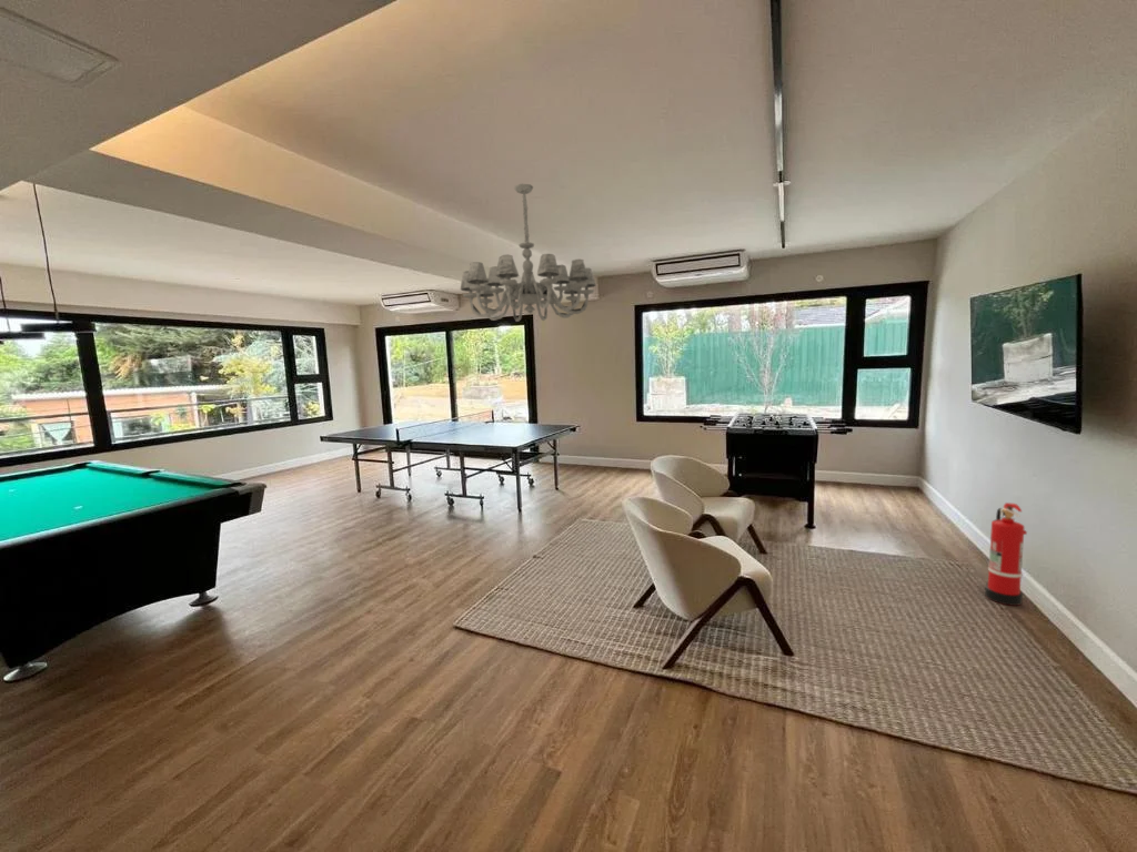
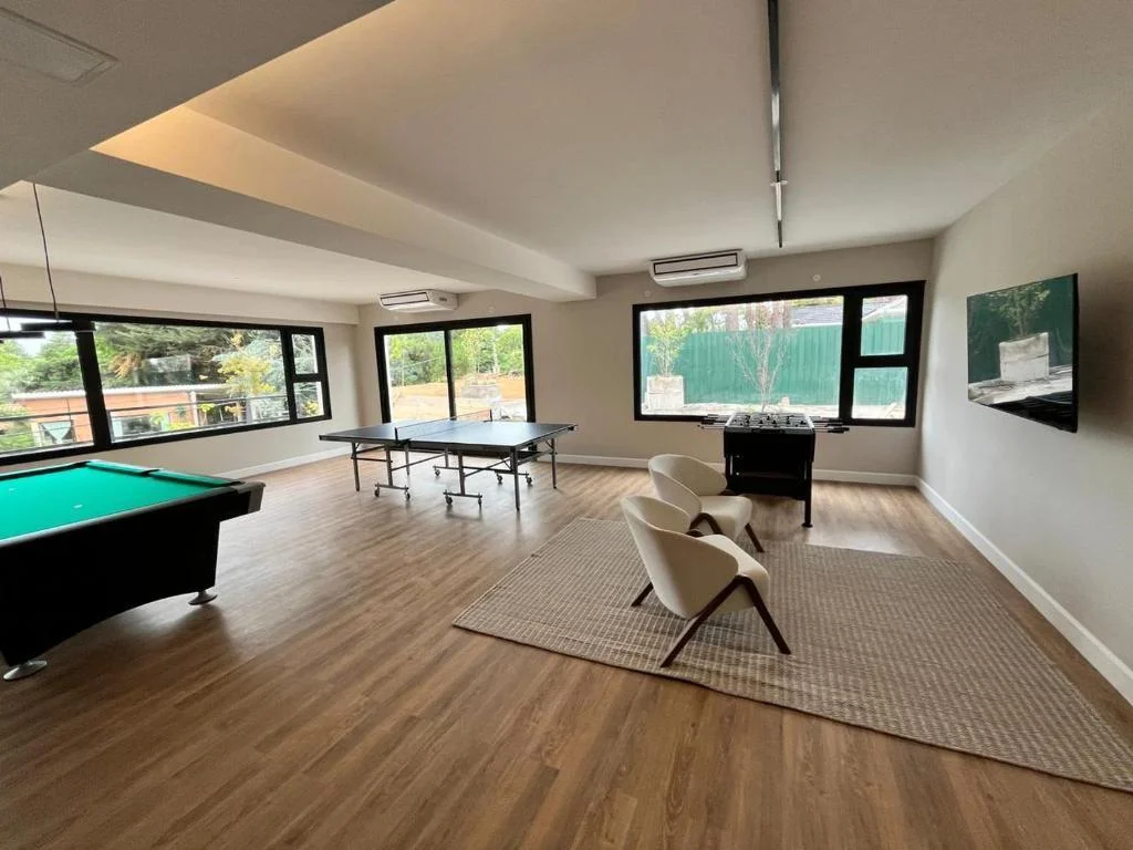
- fire extinguisher (1005, 549)
- chandelier (526, 252)
